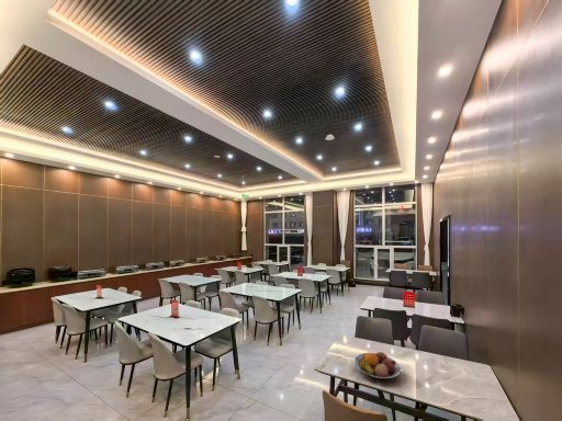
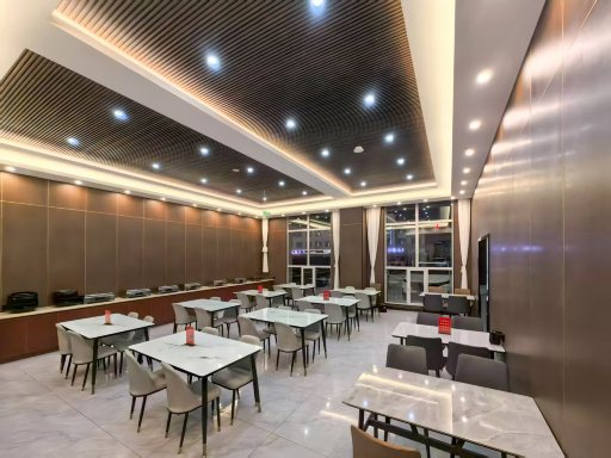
- fruit bowl (376, 362)
